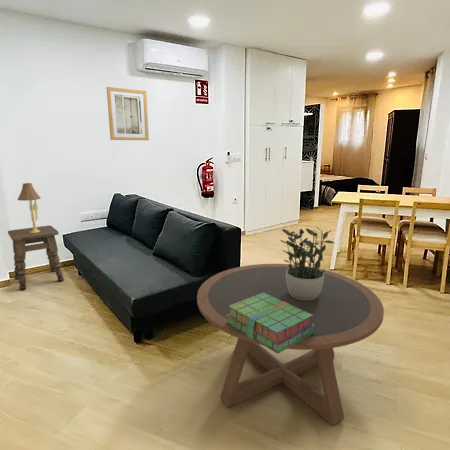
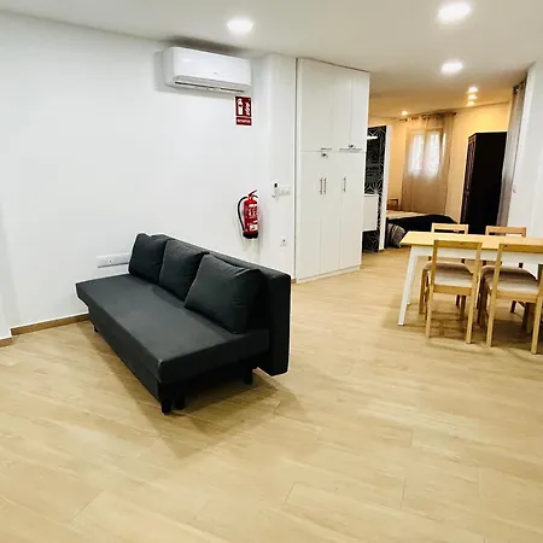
- stack of books (269, 318)
- coffee table (290, 346)
- wall art (128, 115)
- table lamp (30, 206)
- potted plant (305, 261)
- side table (33, 250)
